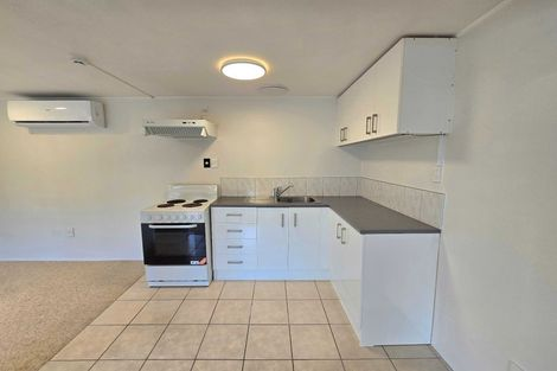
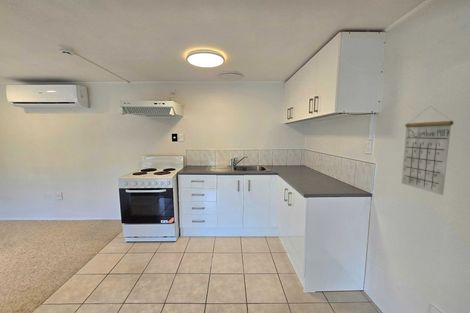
+ calendar (424, 148)
